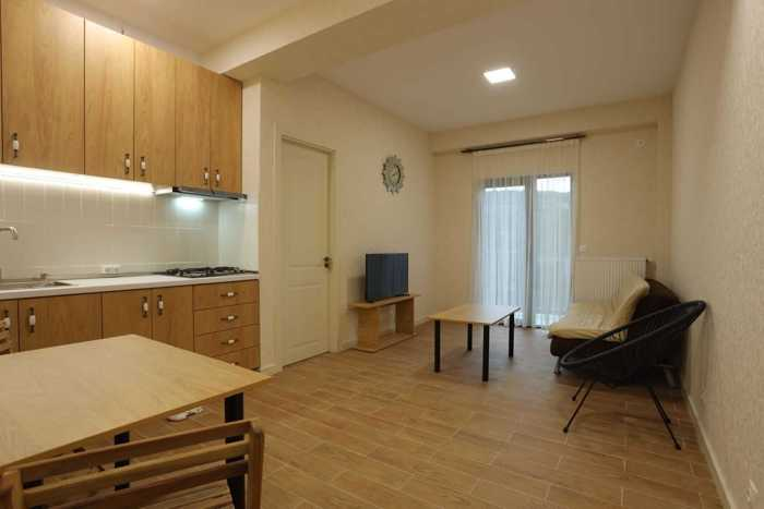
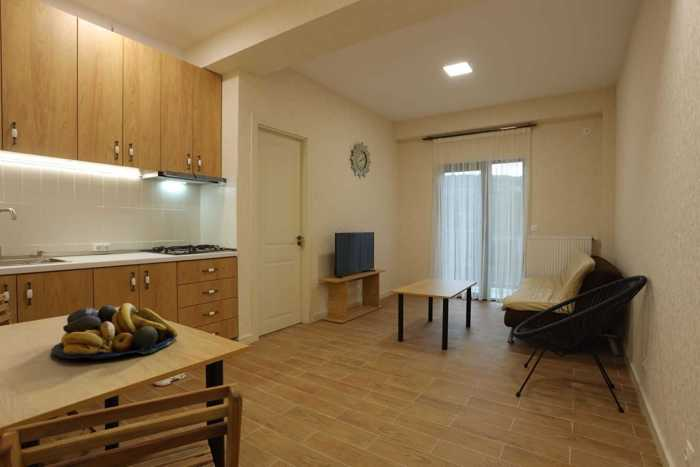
+ fruit bowl (118, 324)
